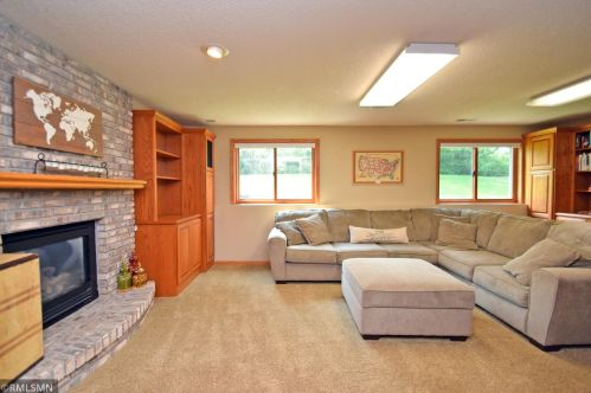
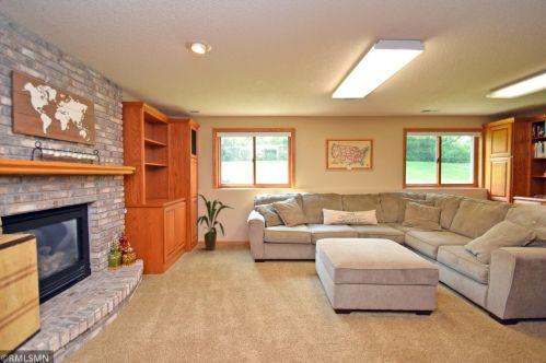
+ house plant (214, 221)
